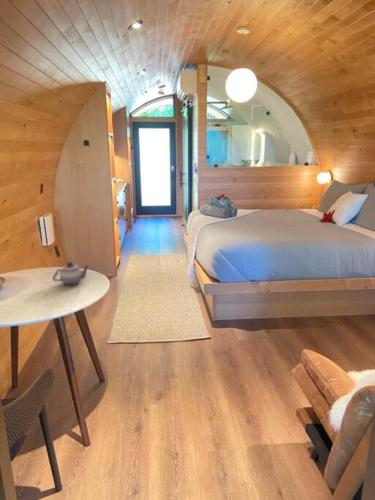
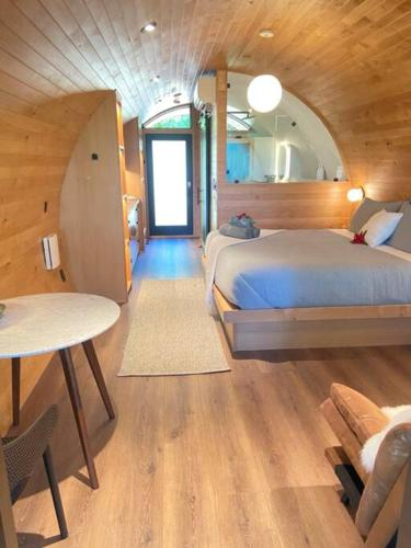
- teapot (71, 272)
